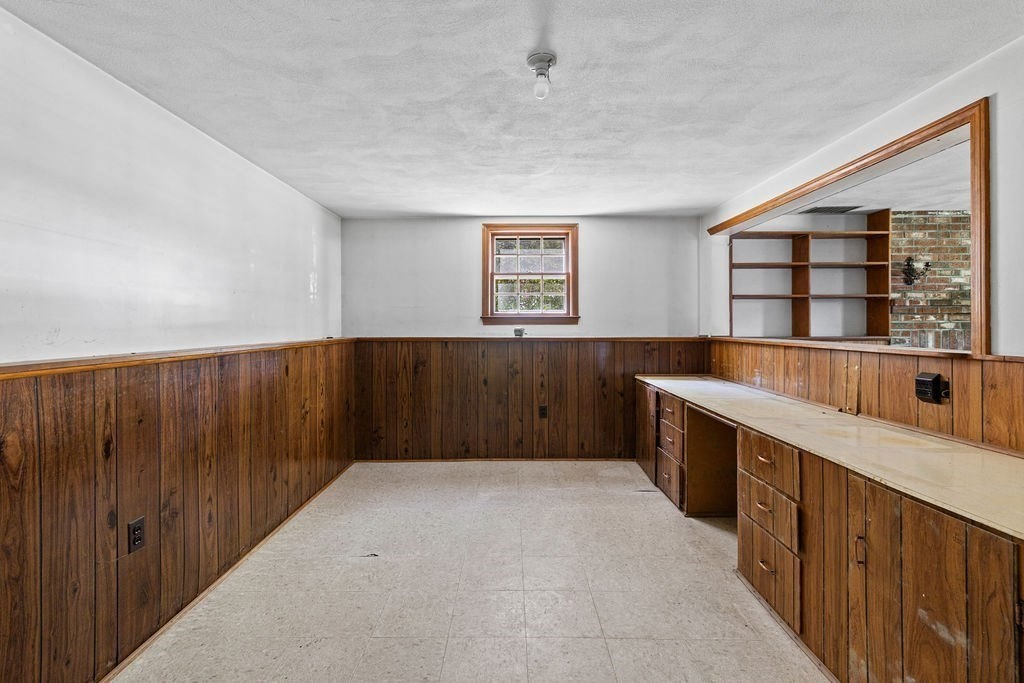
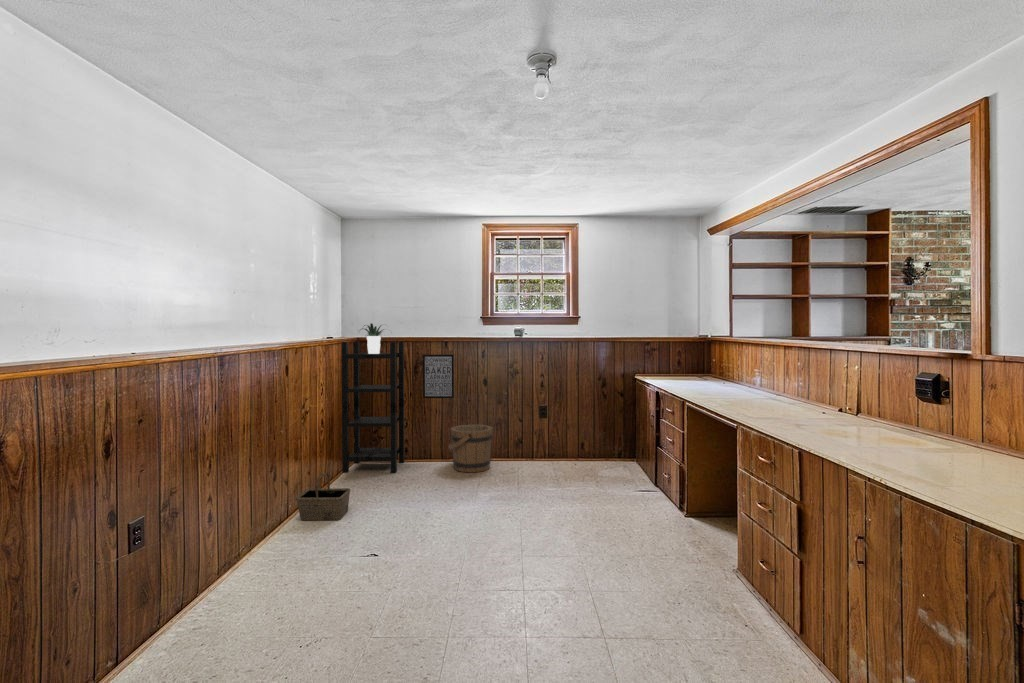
+ bucket (470, 447)
+ shelving unit (374, 417)
+ potted plant (373, 338)
+ basket (323, 495)
+ wall art (438, 376)
